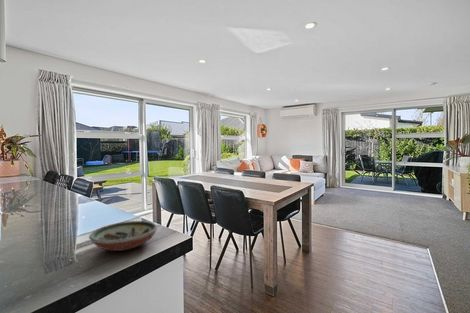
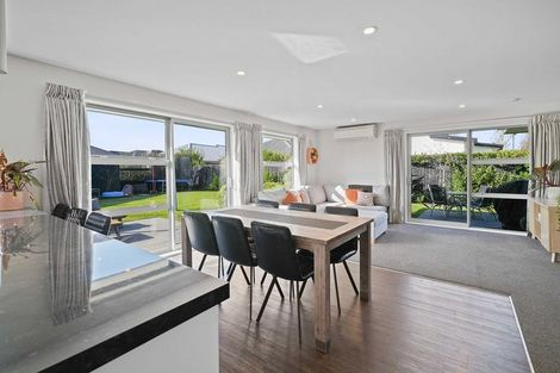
- decorative bowl (125, 237)
